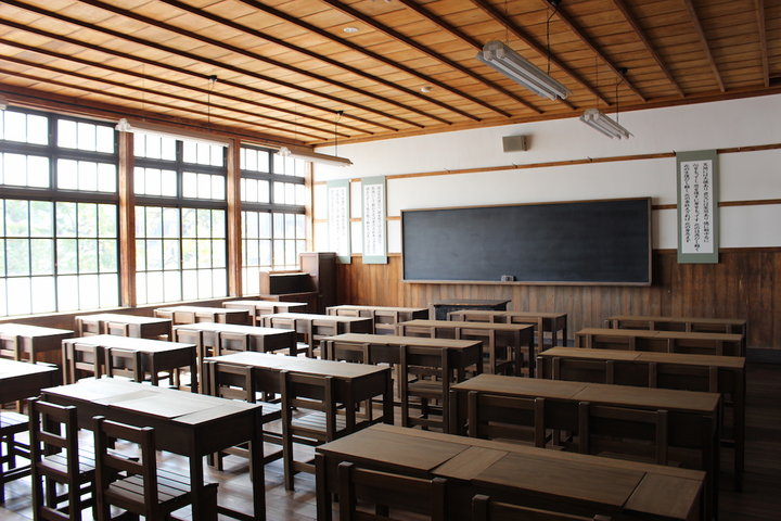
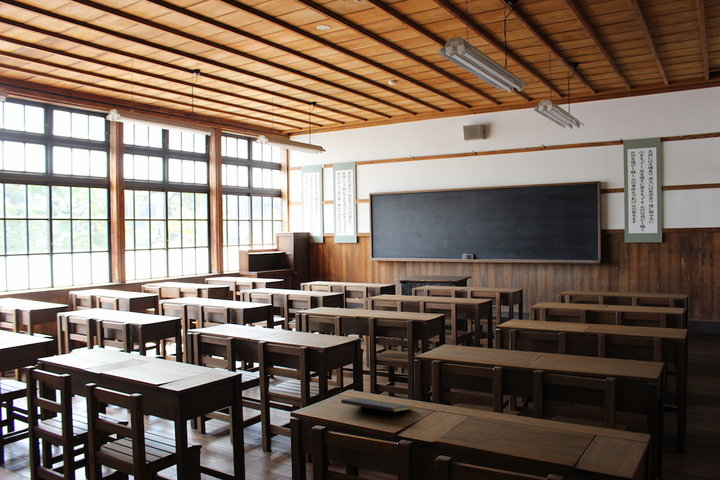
+ notepad (377, 404)
